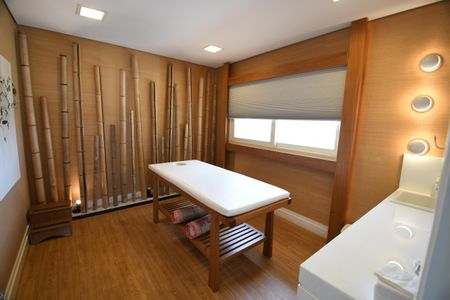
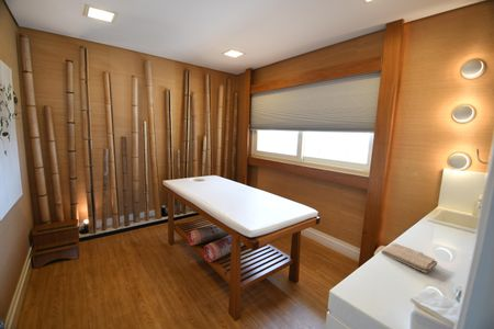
+ washcloth (407, 256)
